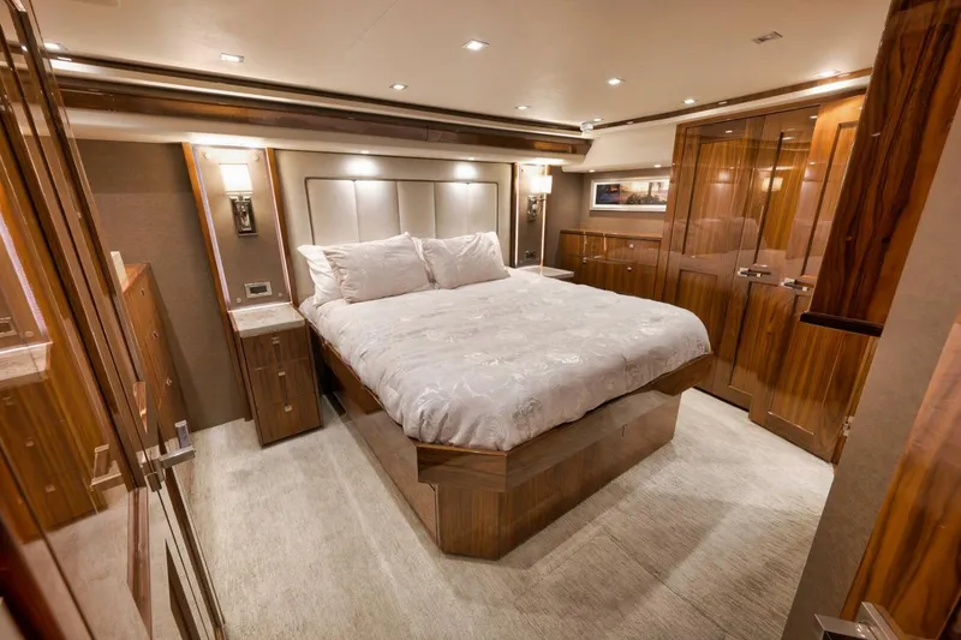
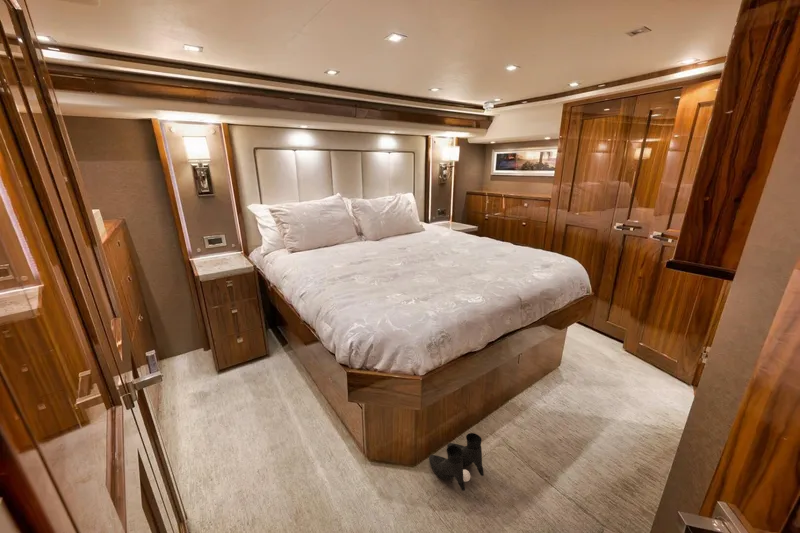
+ boots (456, 452)
